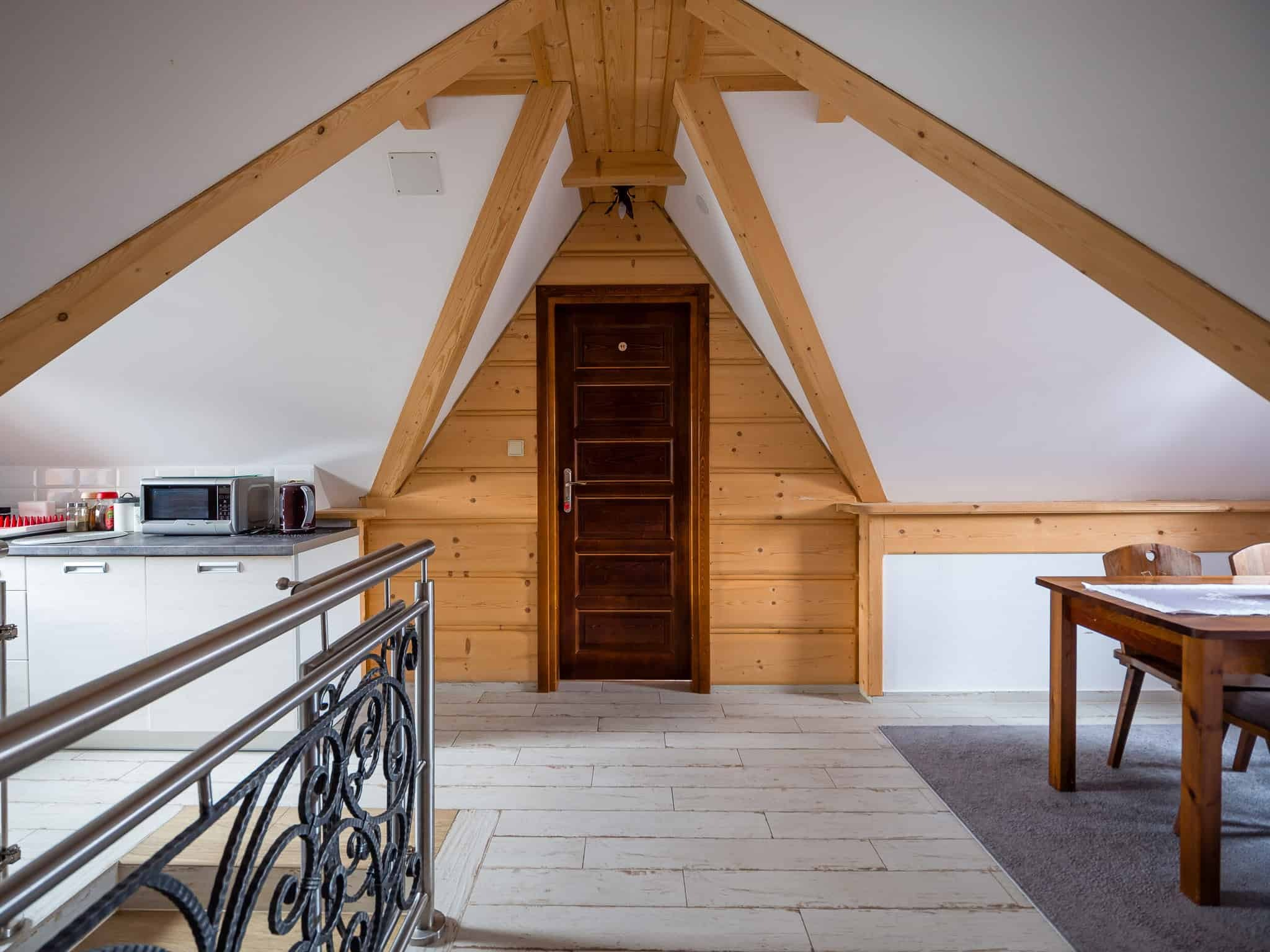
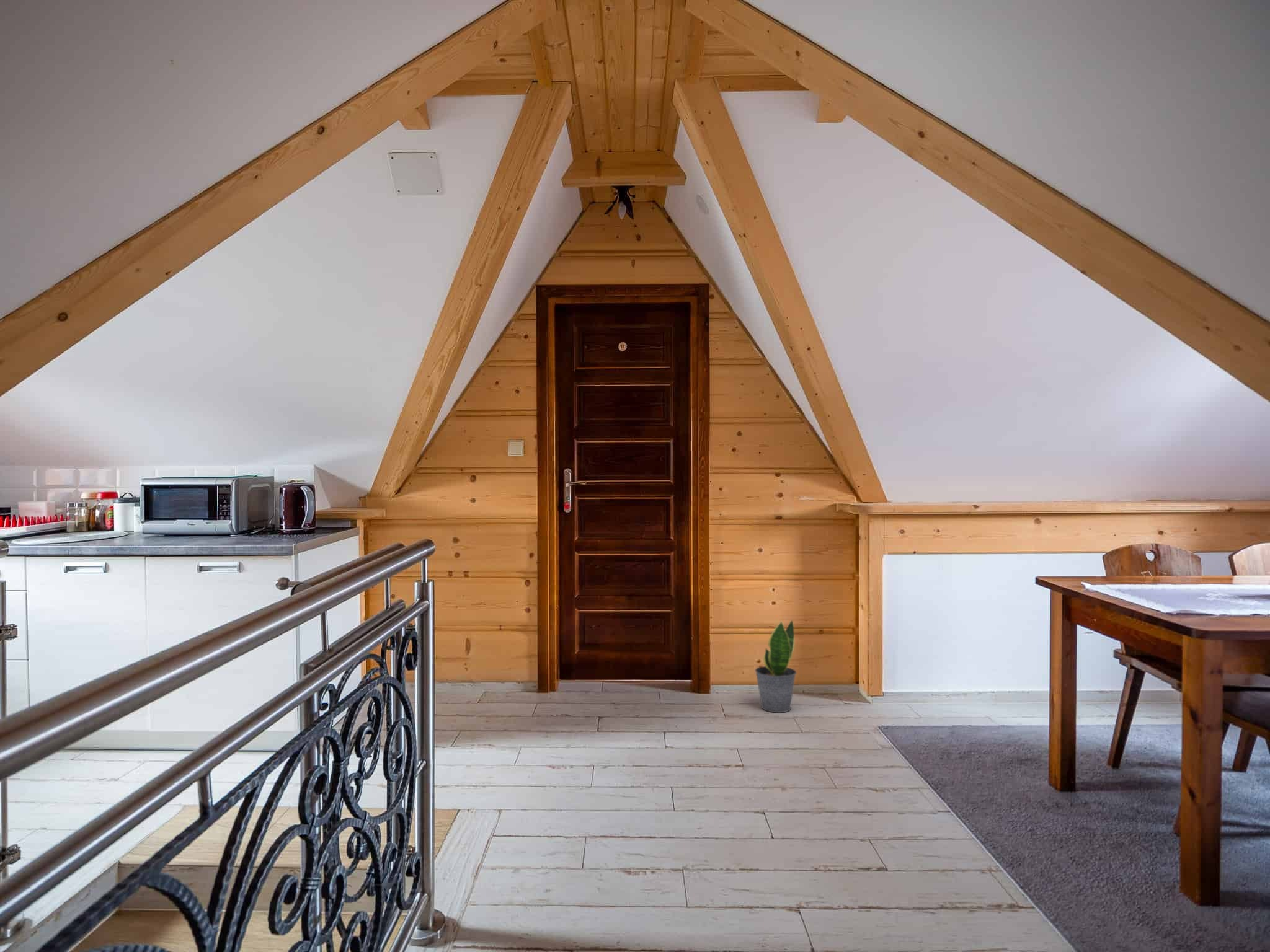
+ potted plant (775, 663)
